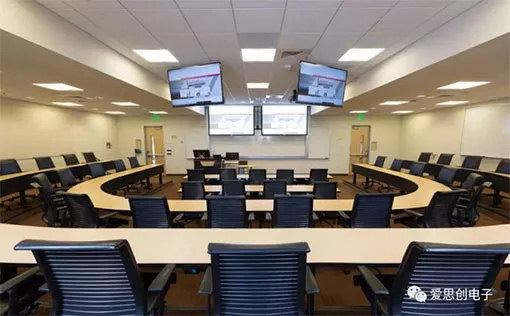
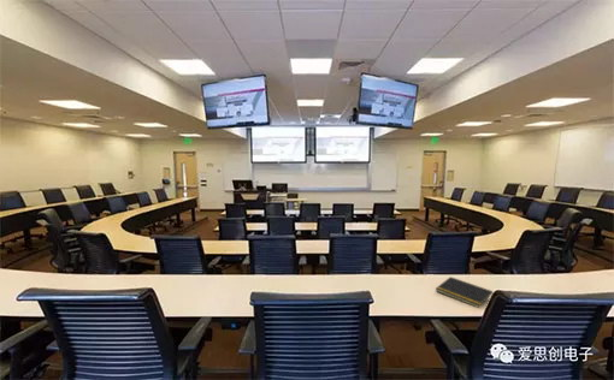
+ notepad (462, 290)
